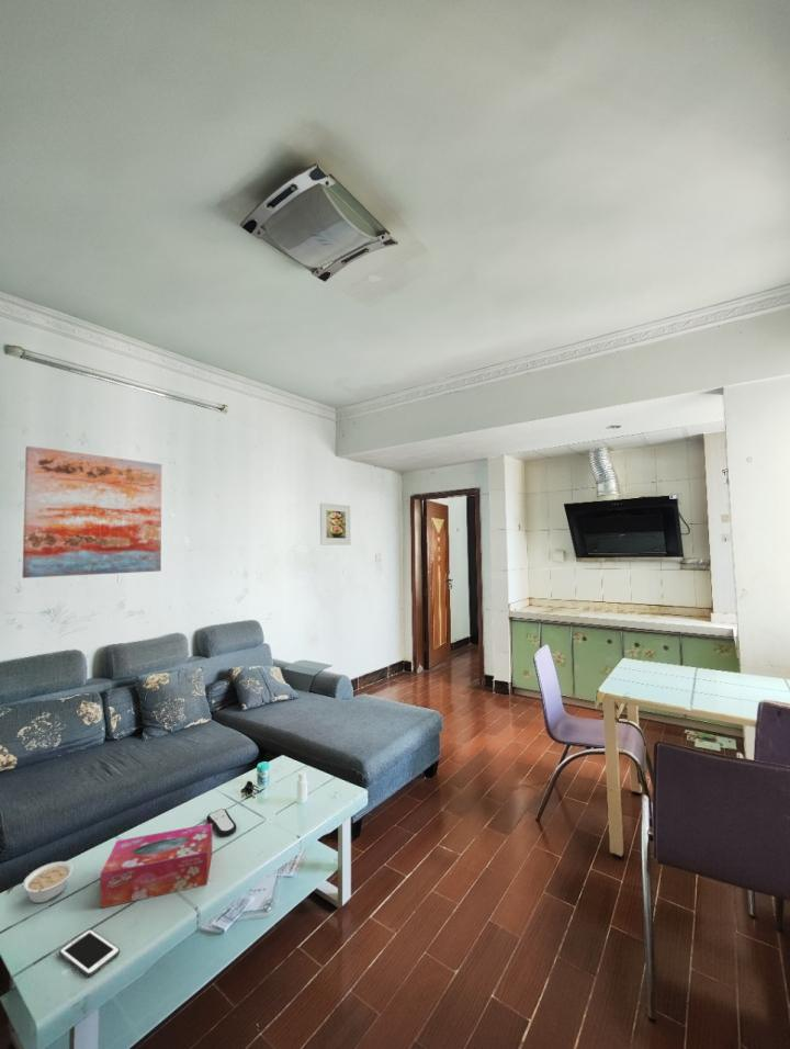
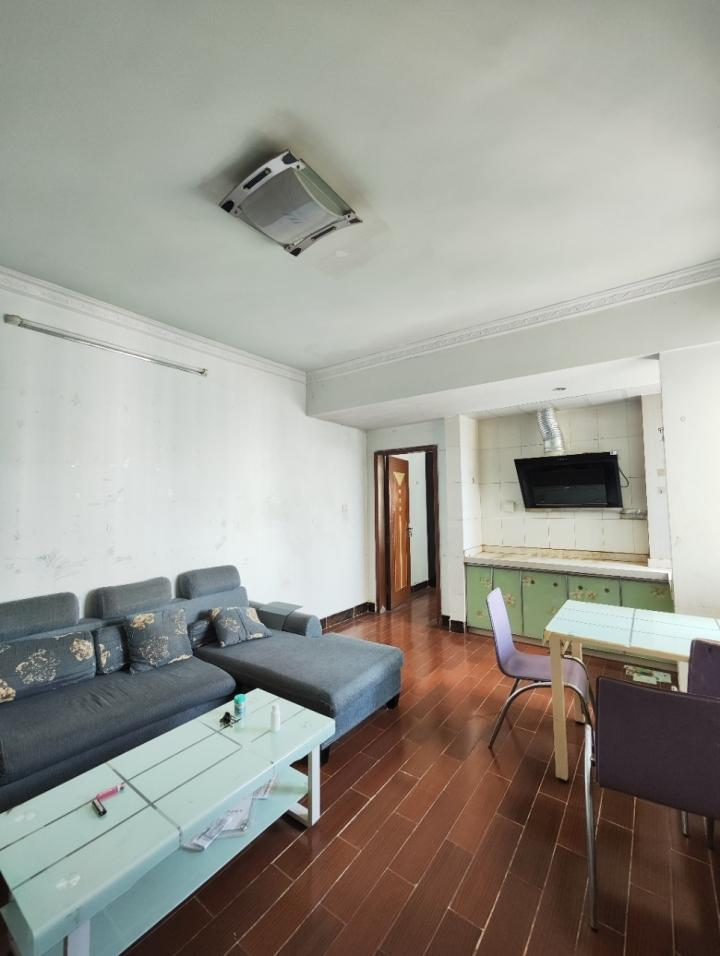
- tissue box (160, 861)
- legume (48, 882)
- wall art (99, 515)
- remote control (222, 822)
- cell phone (89, 951)
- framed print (336, 524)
